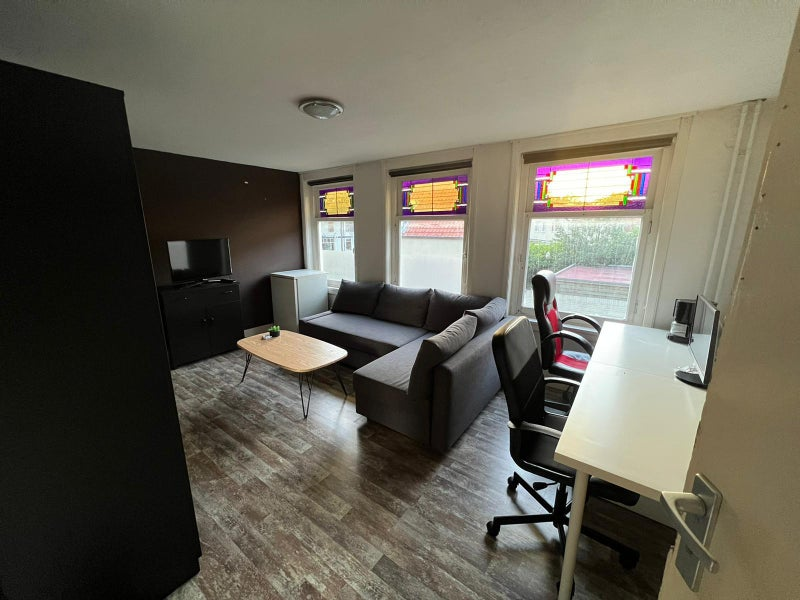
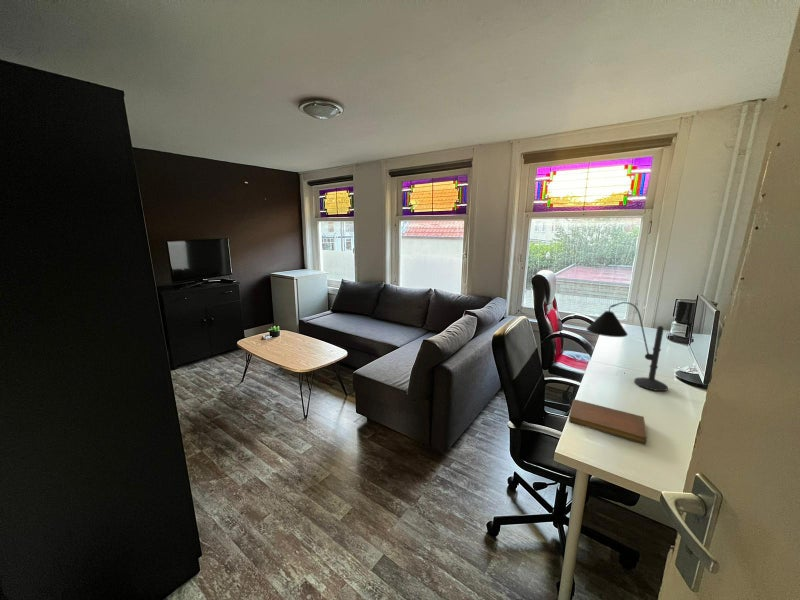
+ notebook (606, 418)
+ desk lamp (624, 336)
